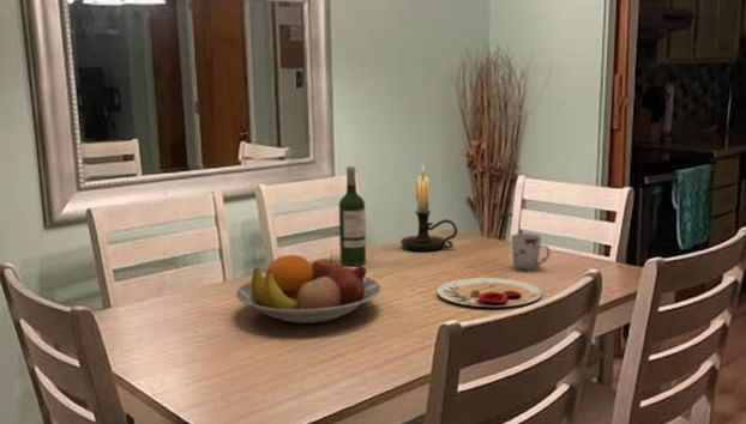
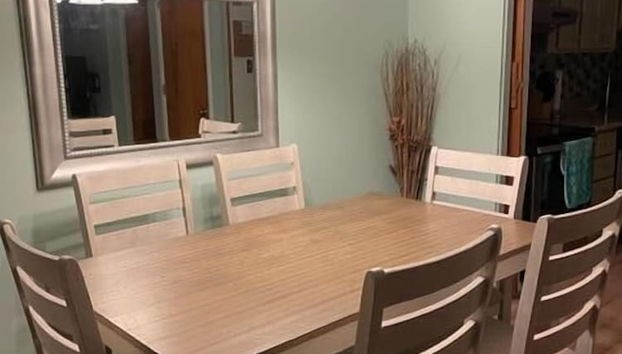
- fruit bowl (308, 283)
- wine bottle (351, 214)
- cup (530, 254)
- plate (488, 292)
- candle holder (427, 206)
